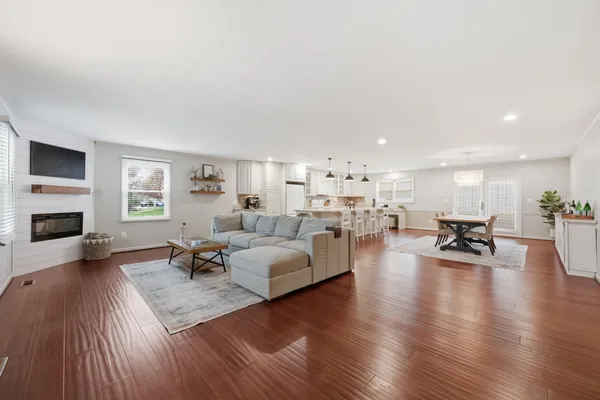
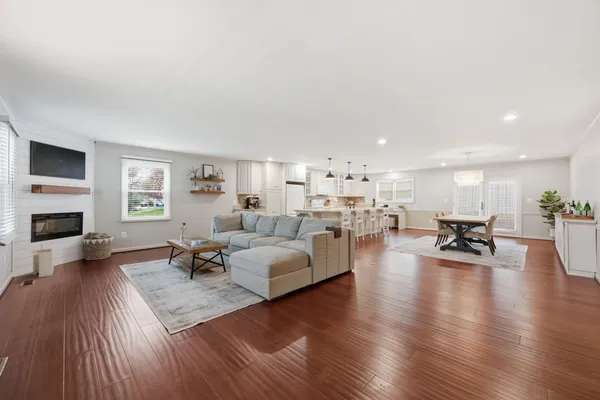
+ storage bin (43, 258)
